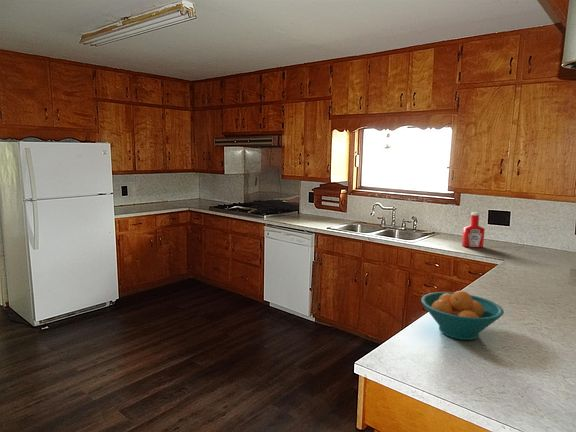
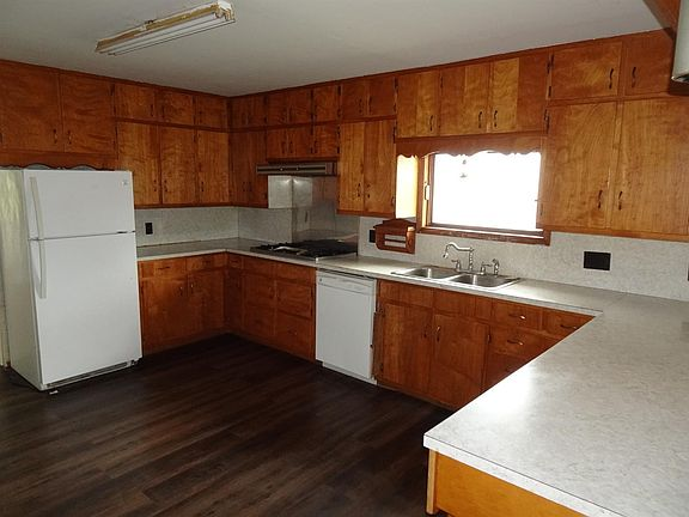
- soap bottle (473, 229)
- fruit bowl (460, 312)
